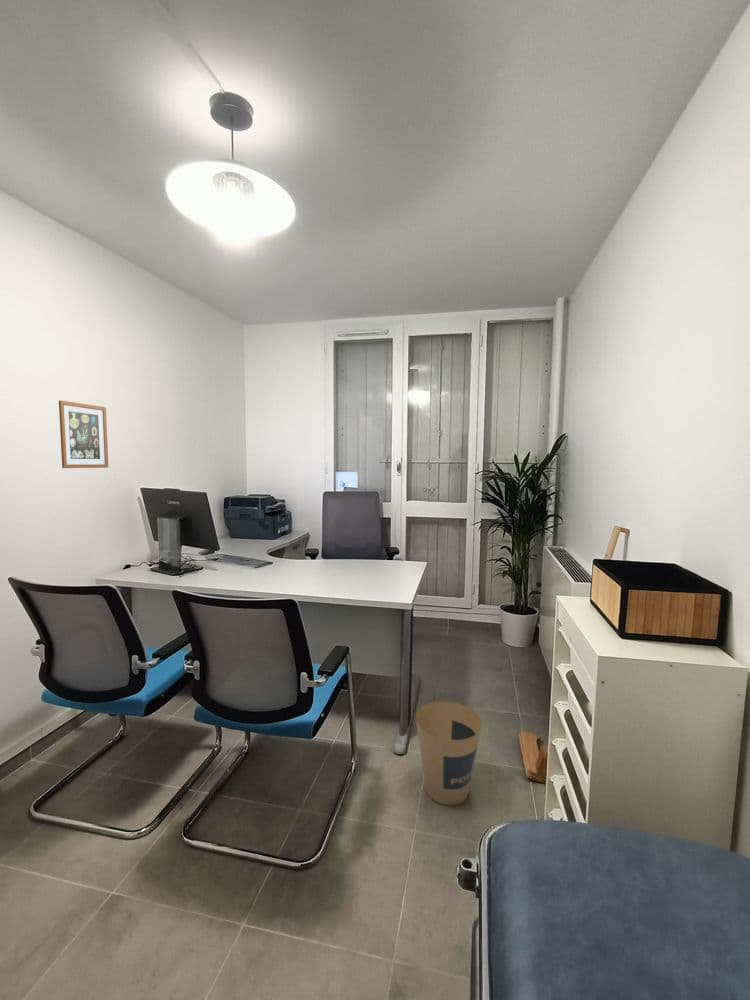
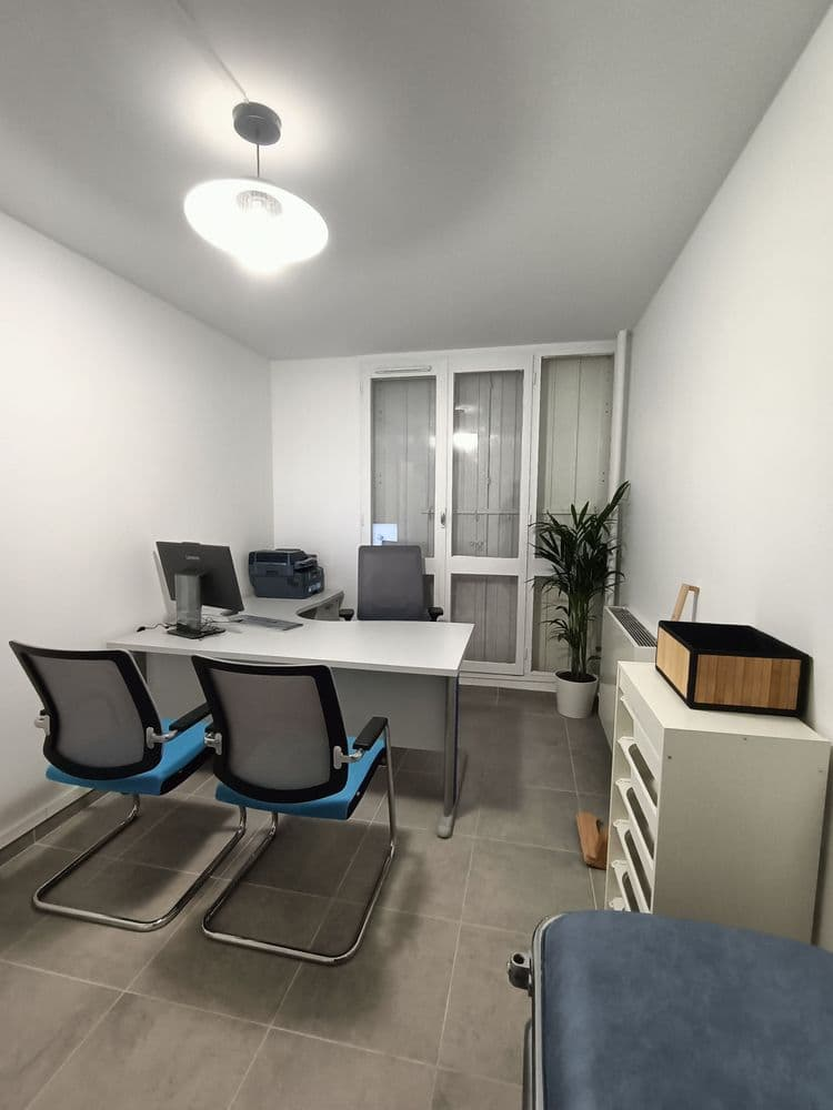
- trash can (447, 754)
- wall art (85, 436)
